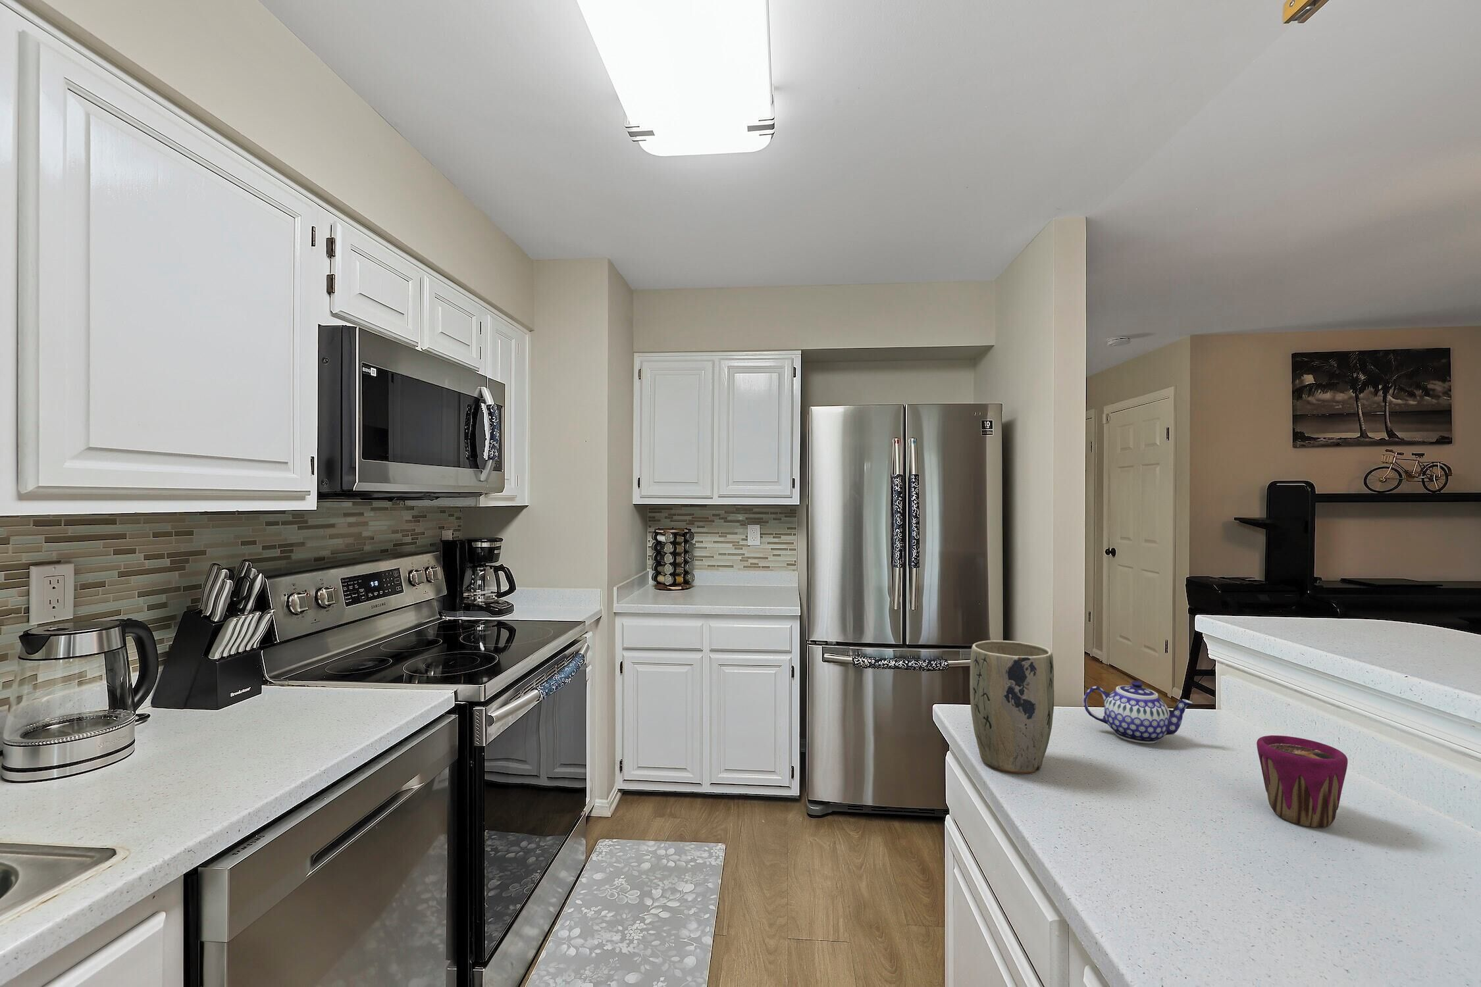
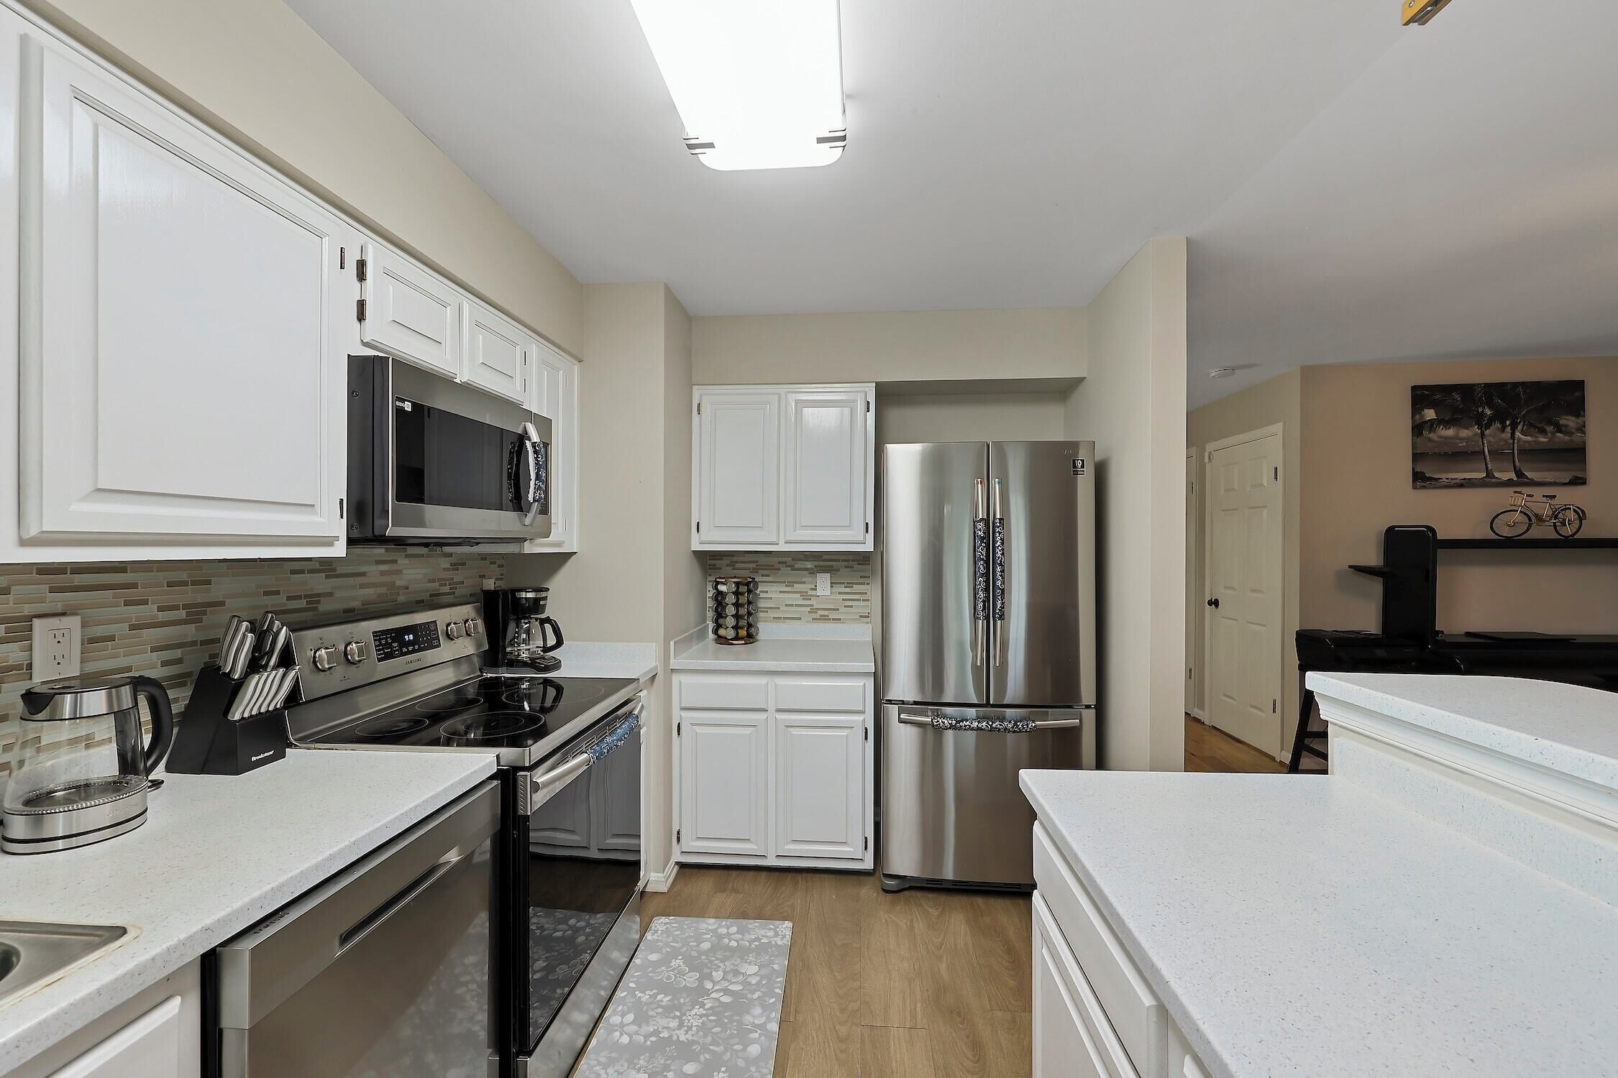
- plant pot (1012, 705)
- cup (1299, 779)
- teapot (1136, 708)
